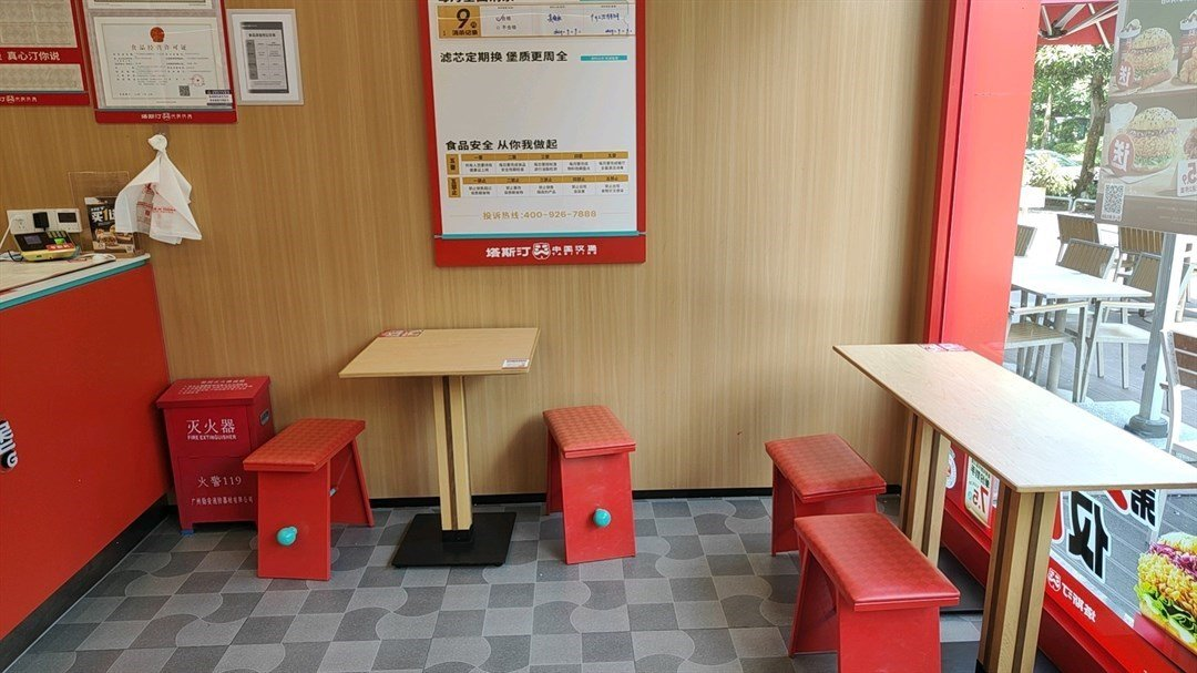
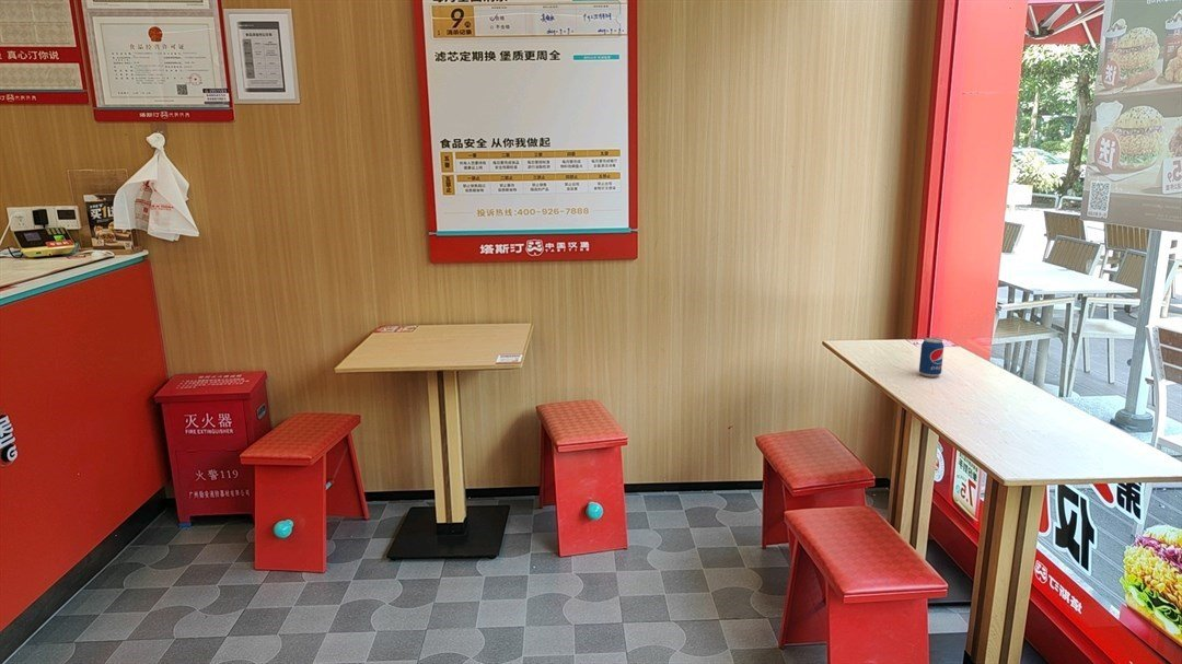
+ beverage can (931, 357)
